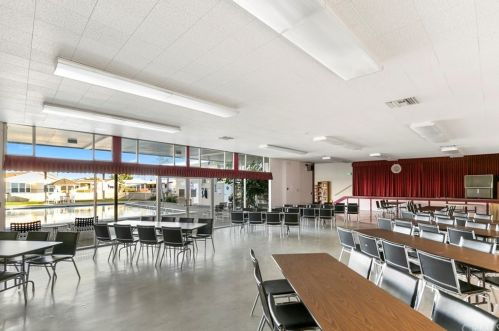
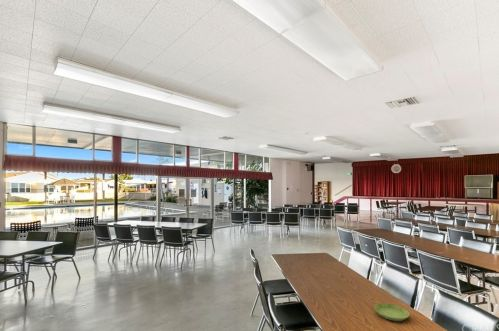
+ saucer (391, 312)
